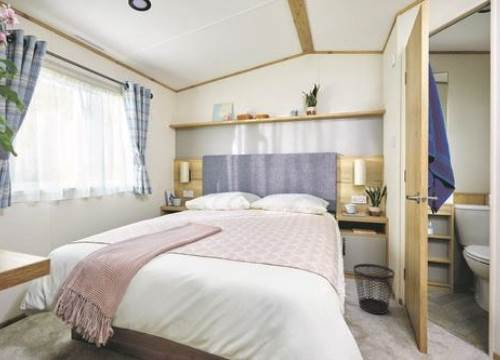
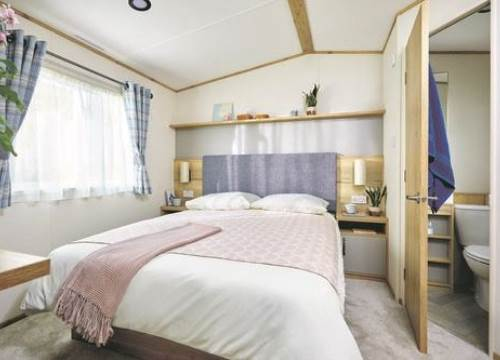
- wastebasket (373, 288)
